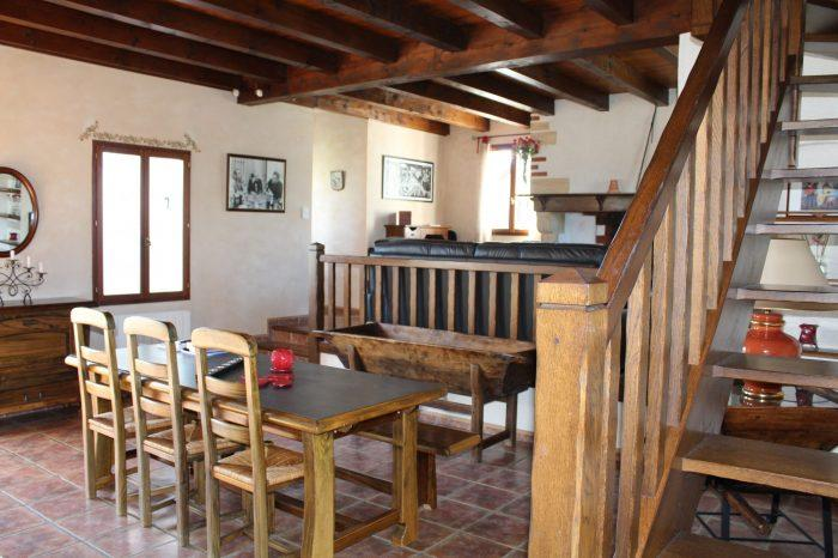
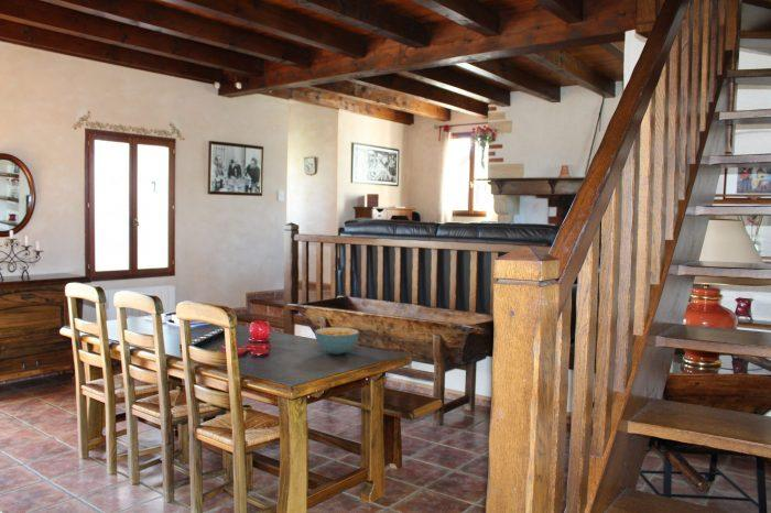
+ cereal bowl (336, 341)
